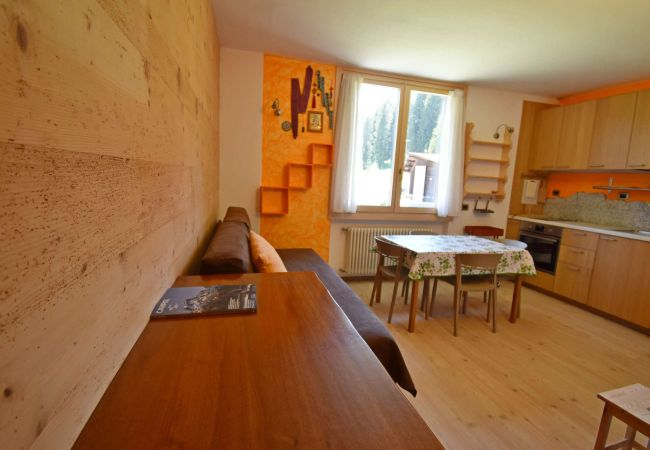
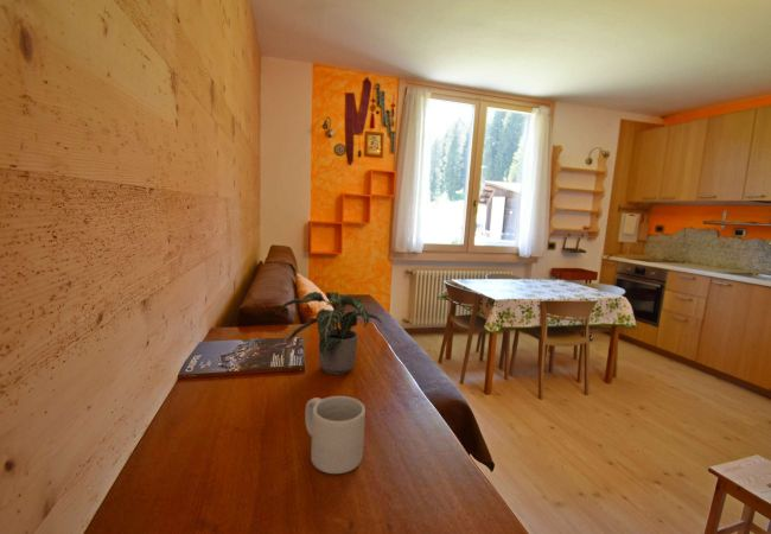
+ potted plant (333, 332)
+ mug (330, 427)
